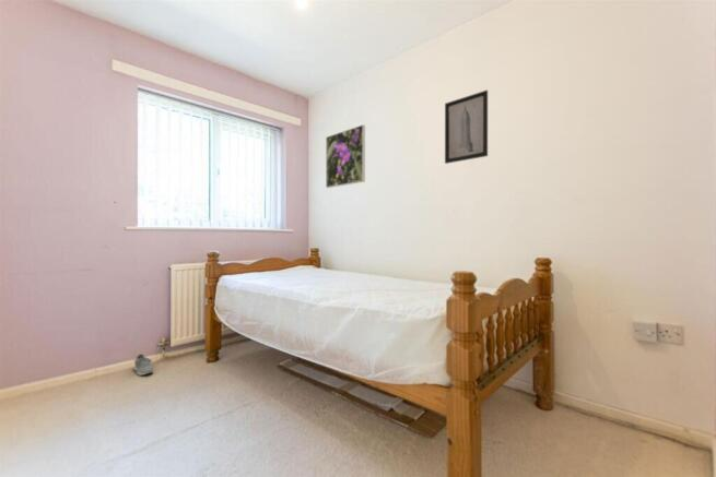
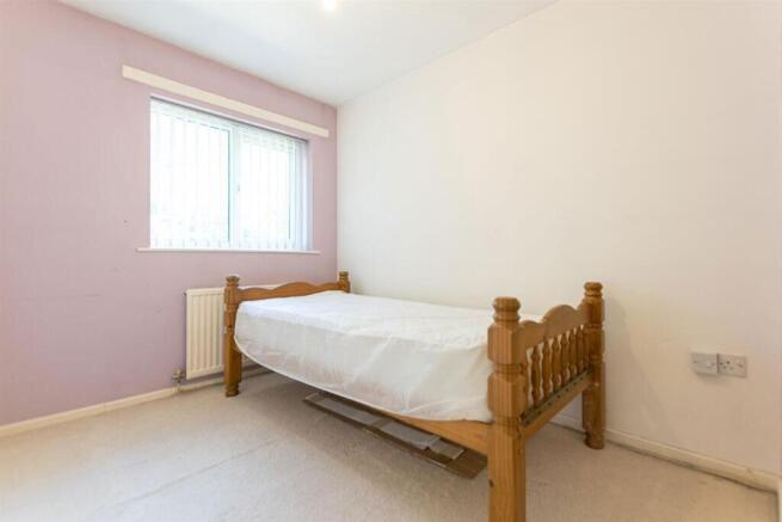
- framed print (344, 157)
- shoe (143, 362)
- wall art (465, 128)
